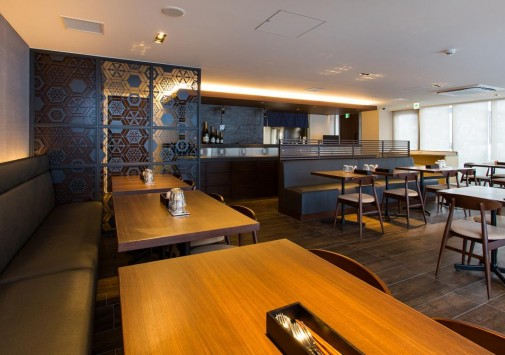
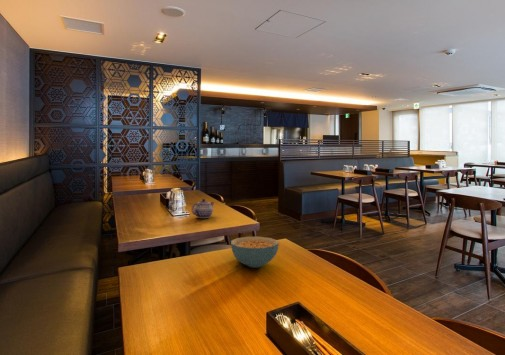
+ cereal bowl (254, 253)
+ teapot (203, 208)
